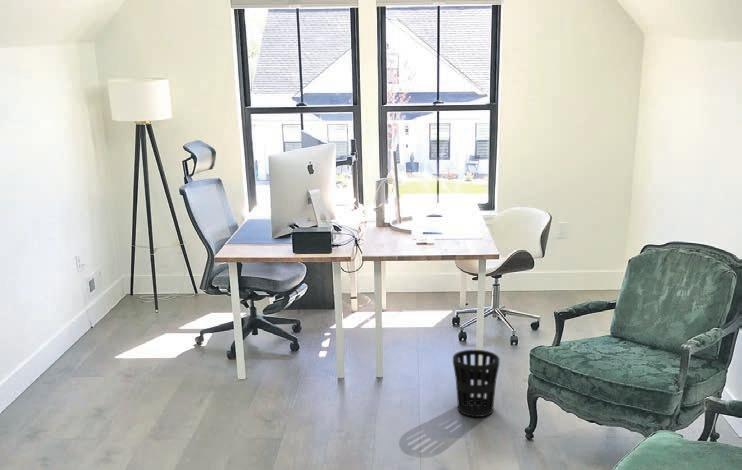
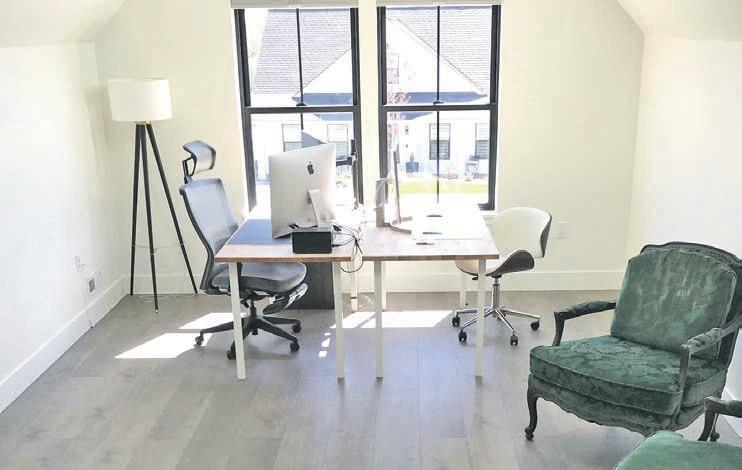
- wastebasket (475, 383)
